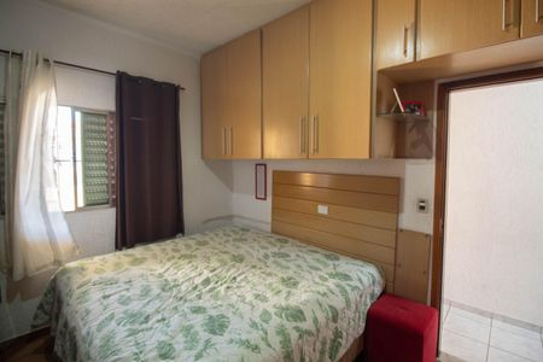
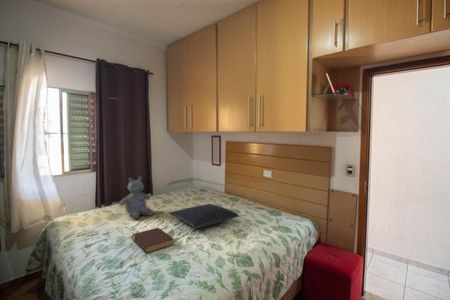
+ pillow (203, 214)
+ book (152, 239)
+ stuffed bear (138, 196)
